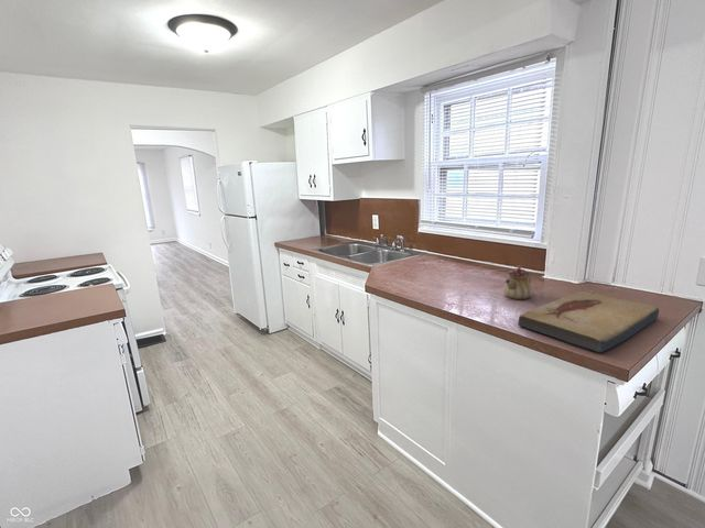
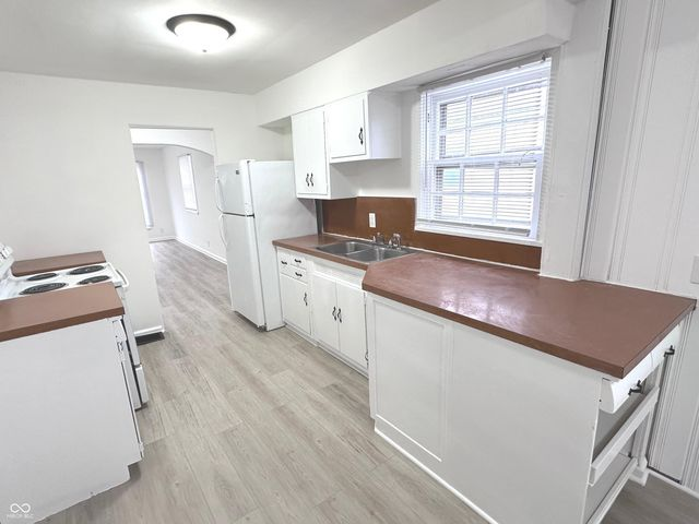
- fish fossil (589, 316)
- teapot (519, 279)
